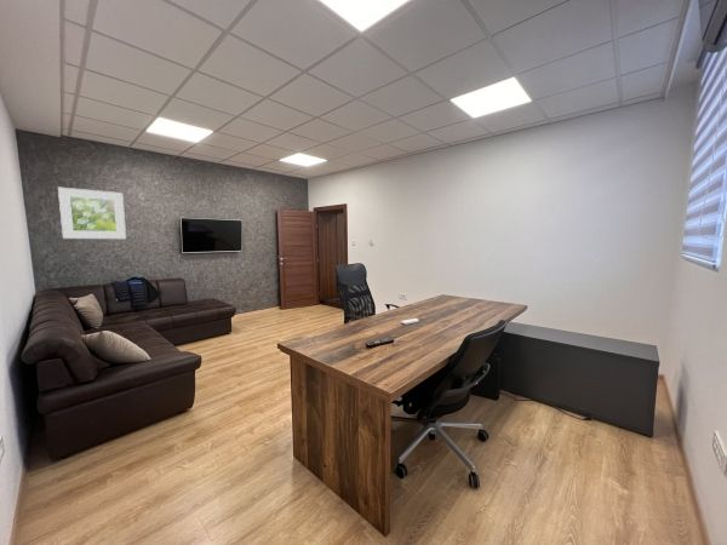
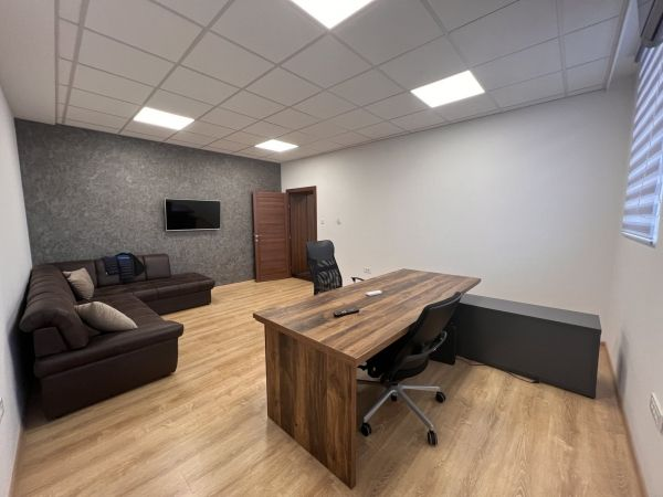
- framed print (93, 214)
